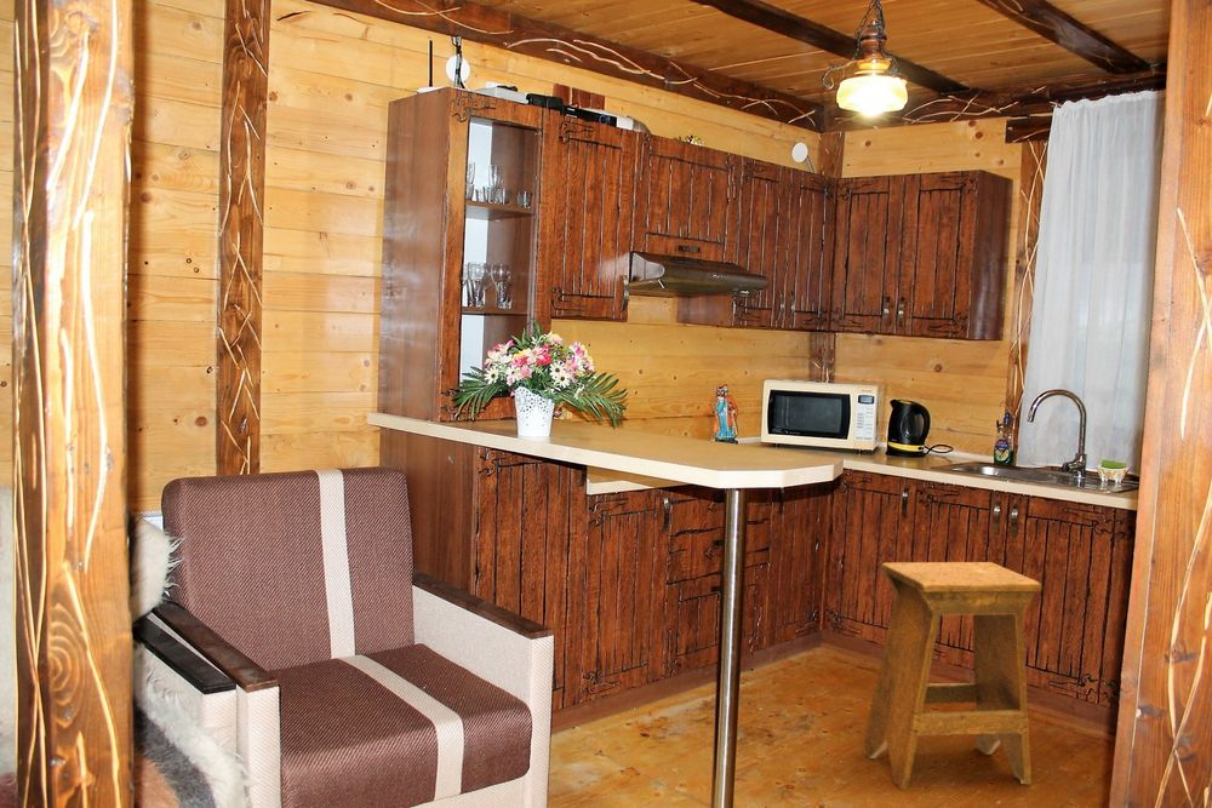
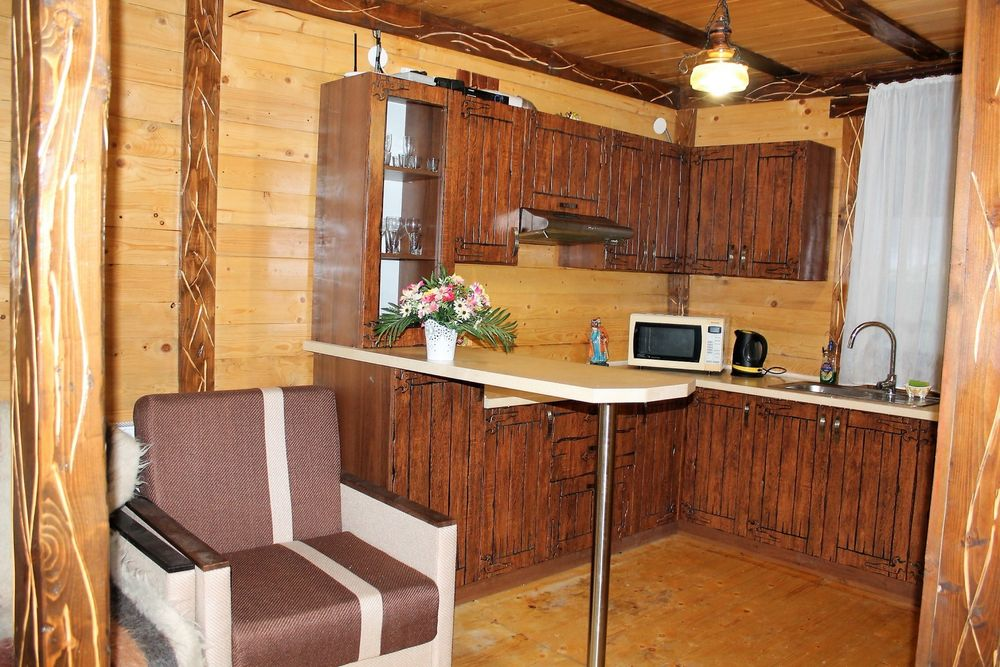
- stool (950, 683)
